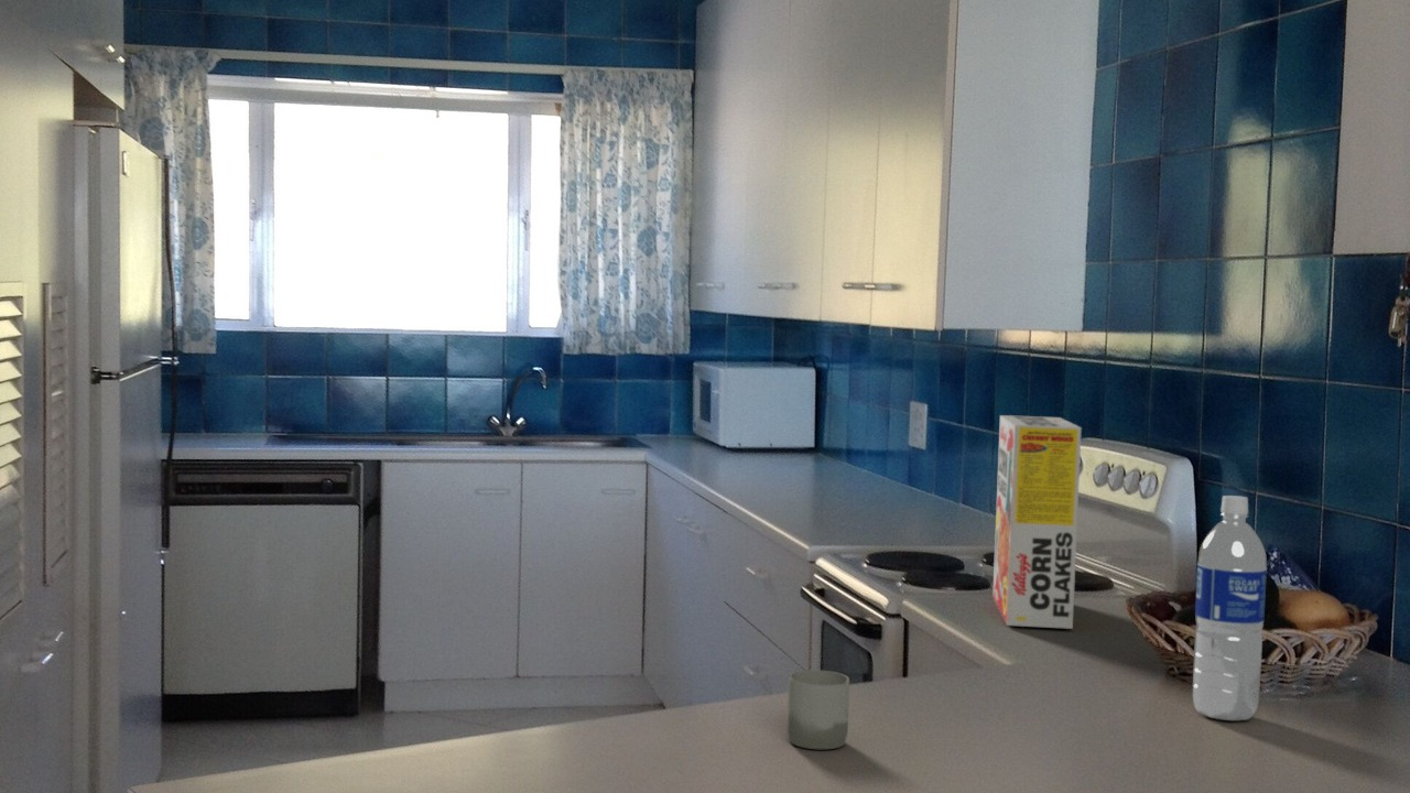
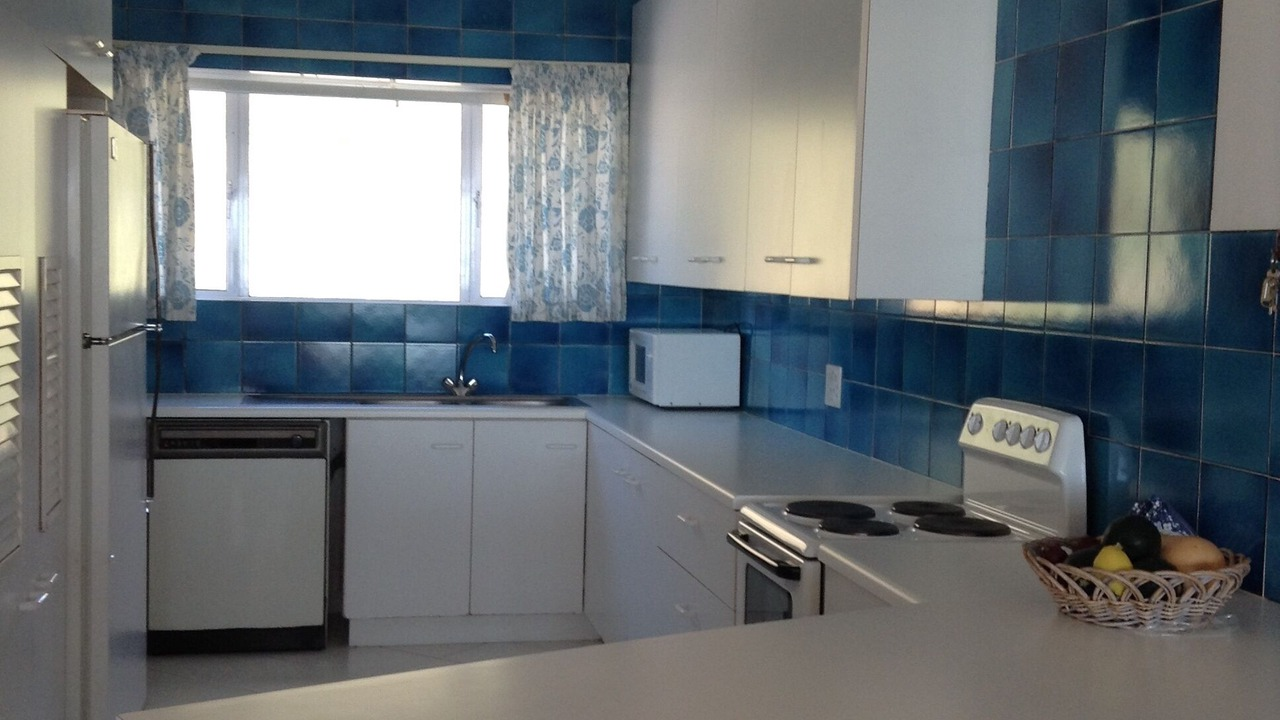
- water bottle (1229, 606)
- cereal box (1034, 517)
- cup (816, 705)
